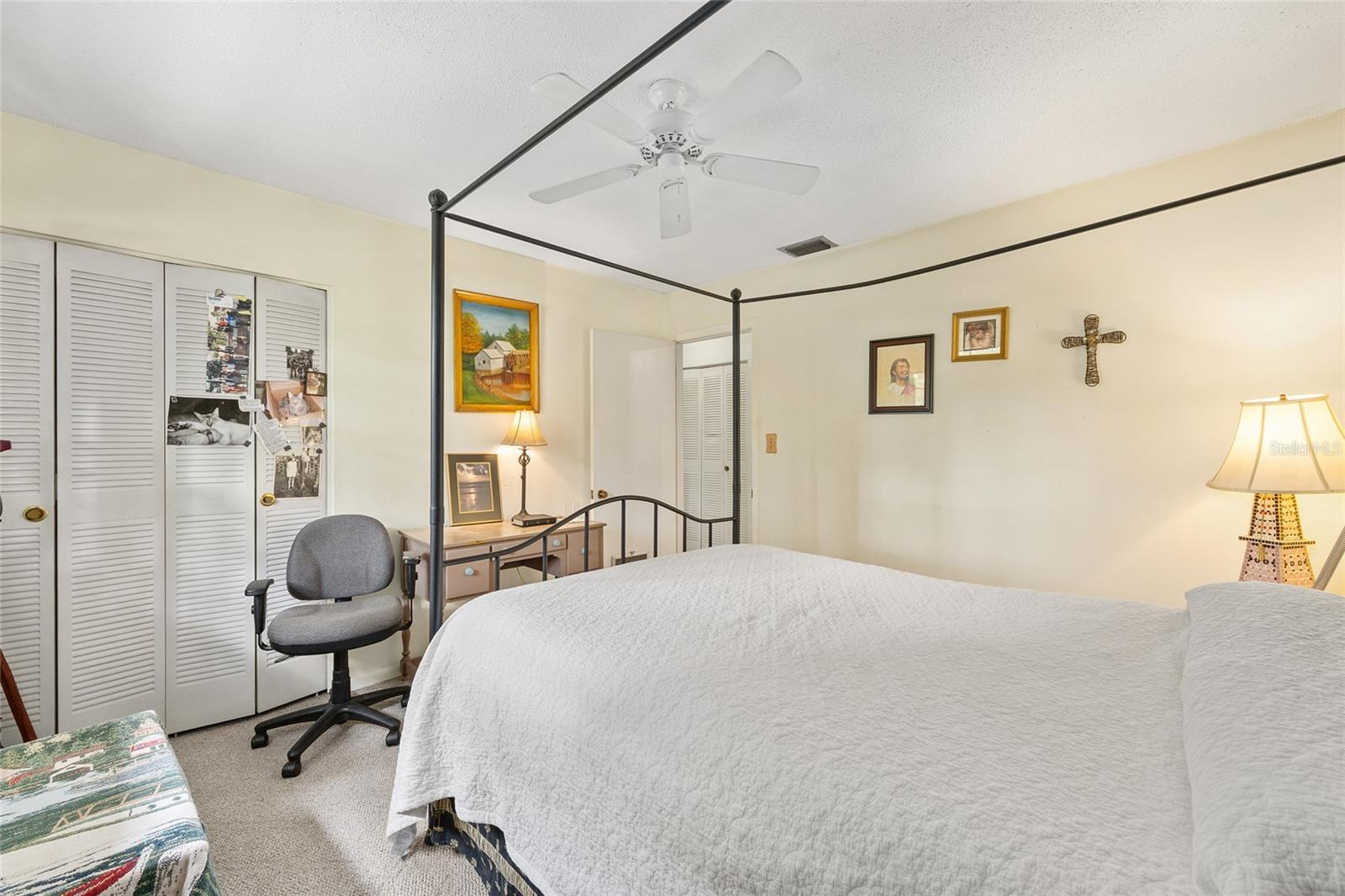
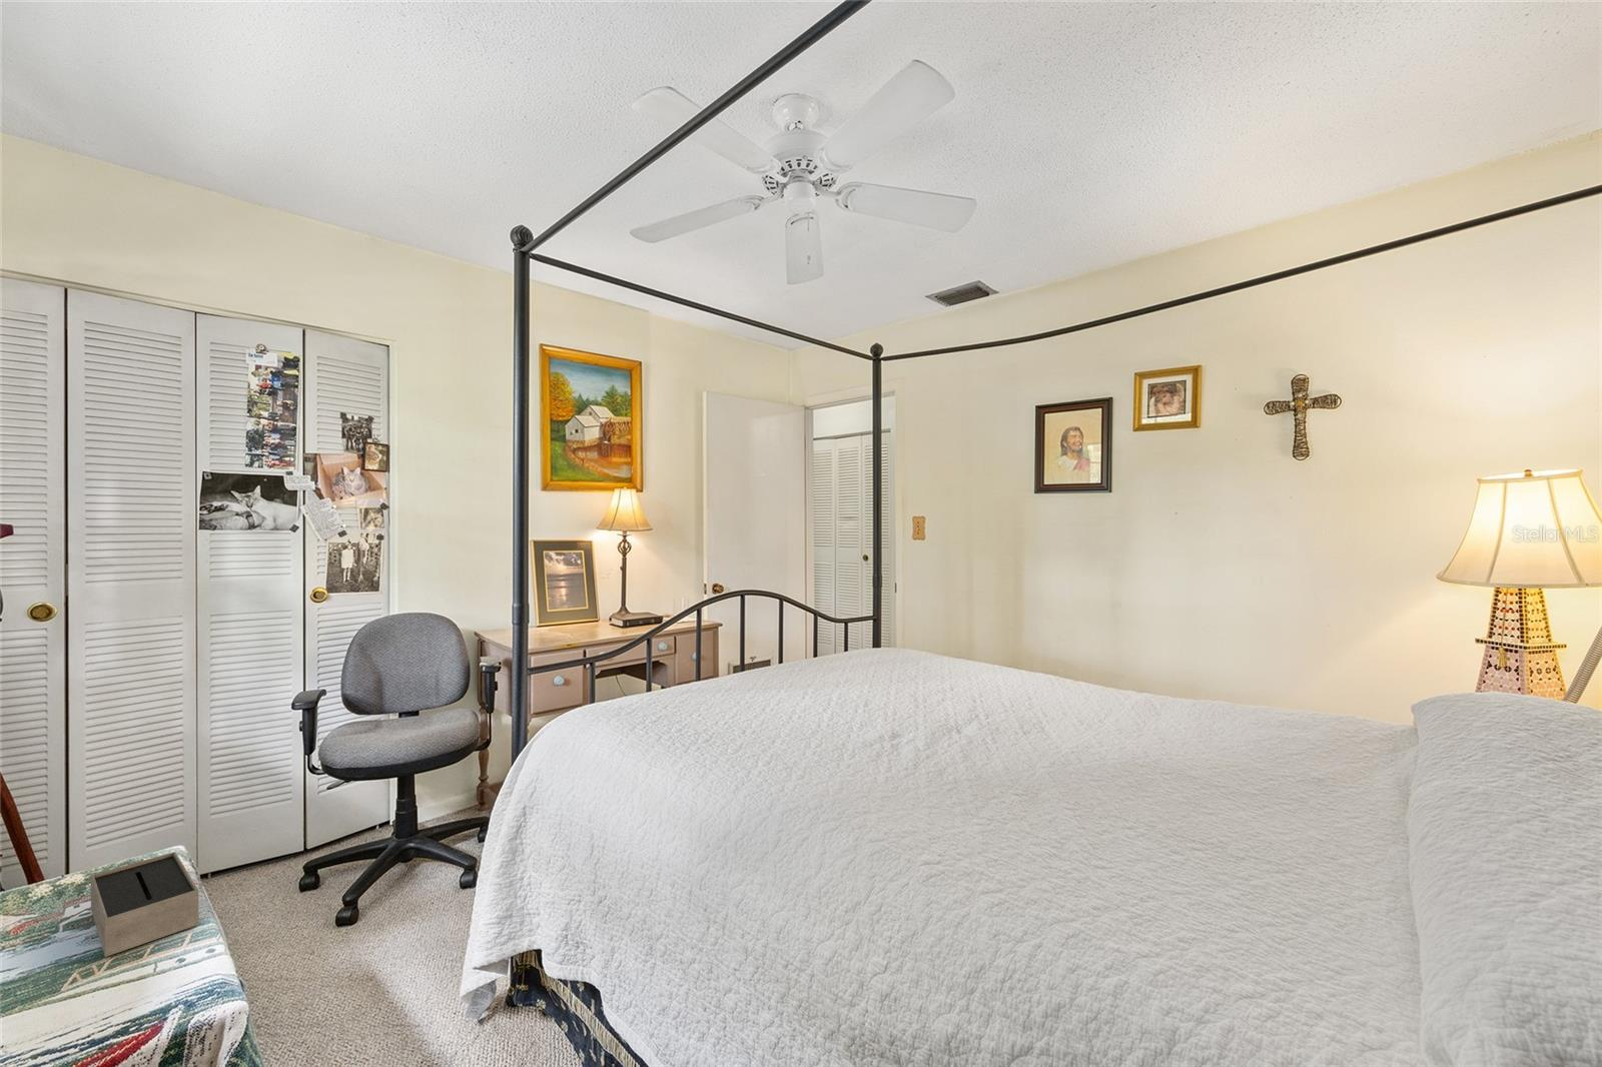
+ tissue box (143, 899)
